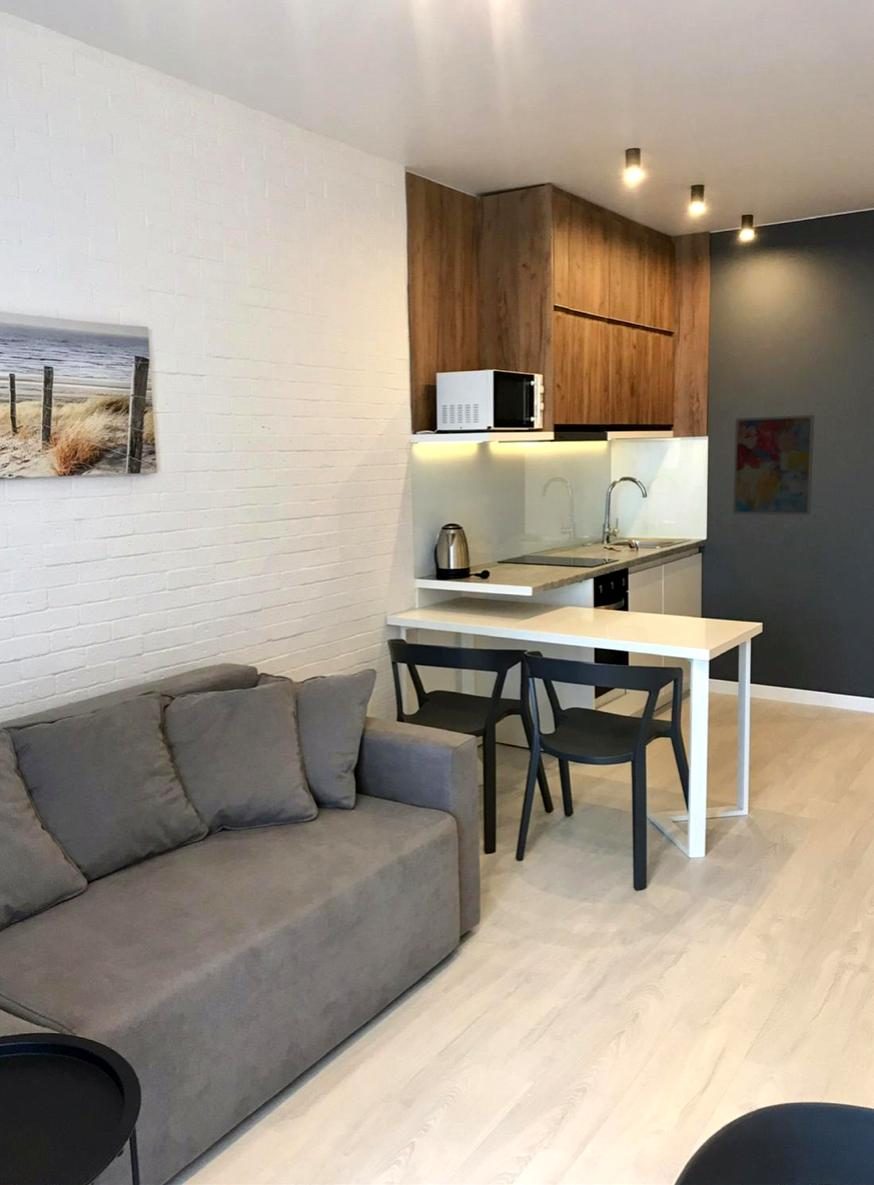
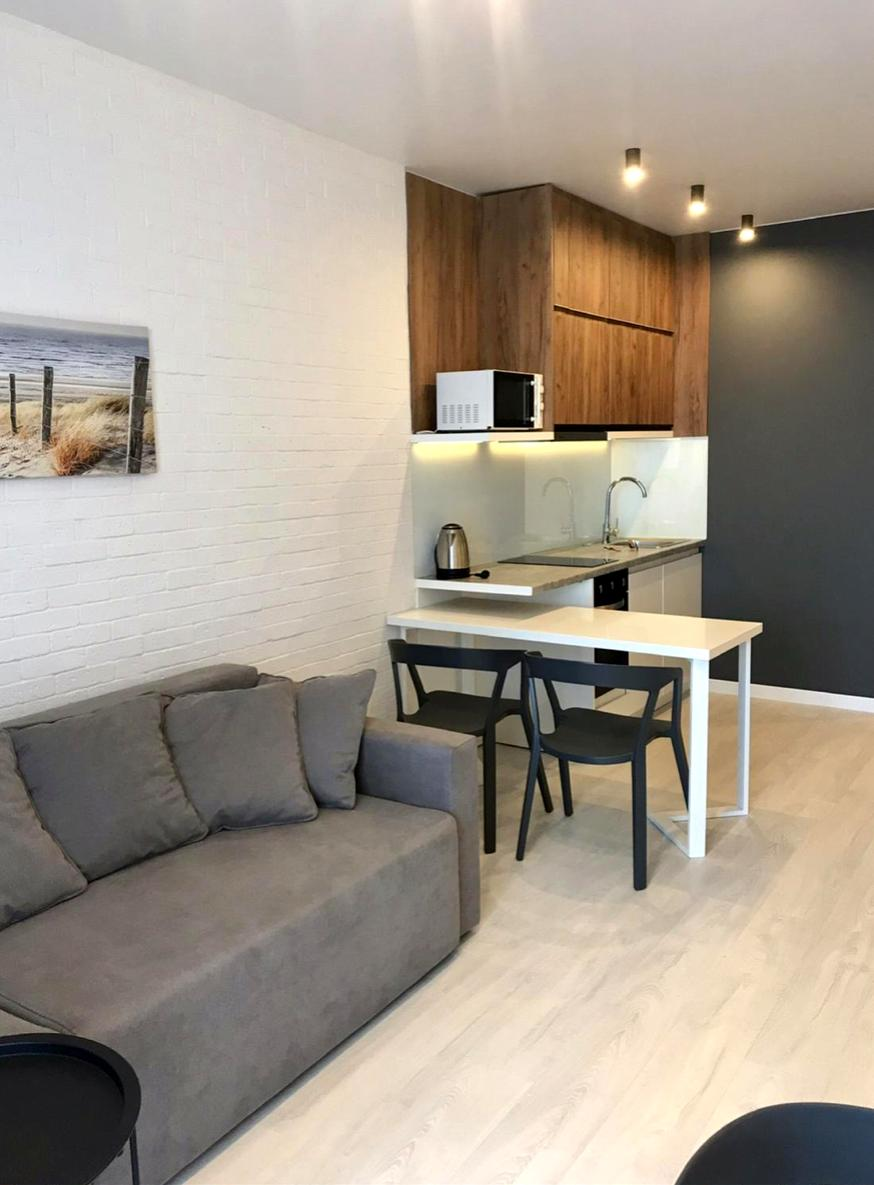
- wall art (772, 466)
